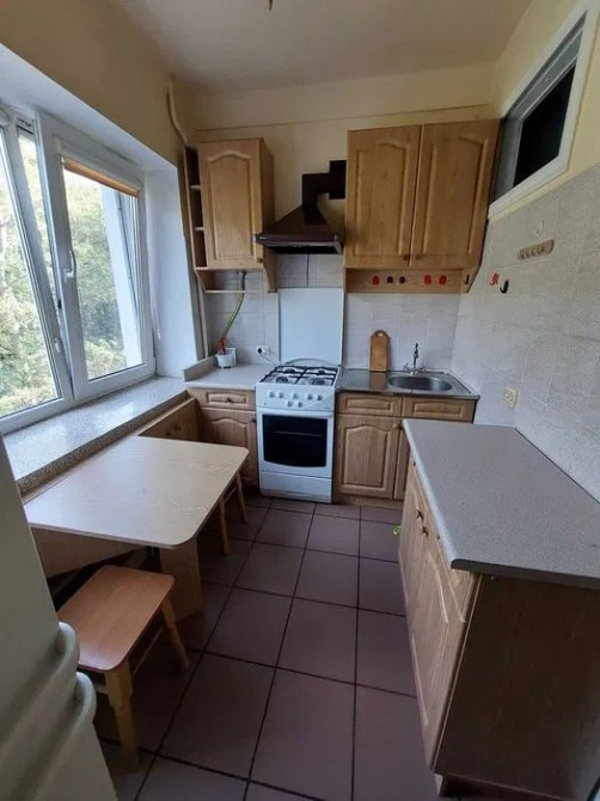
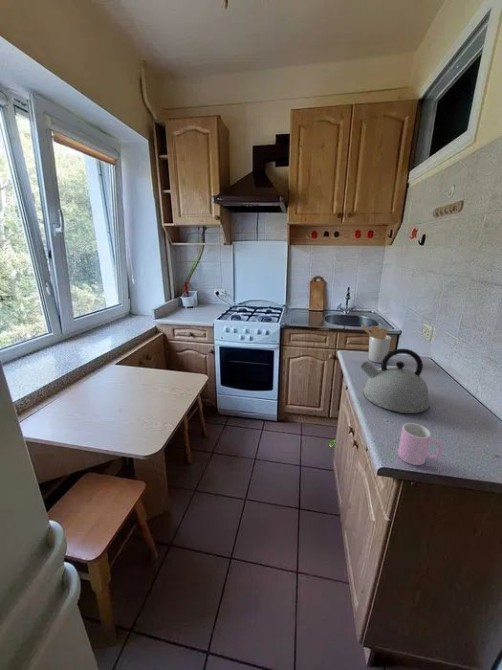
+ kettle (395, 373)
+ utensil holder (373, 342)
+ cup (420, 445)
